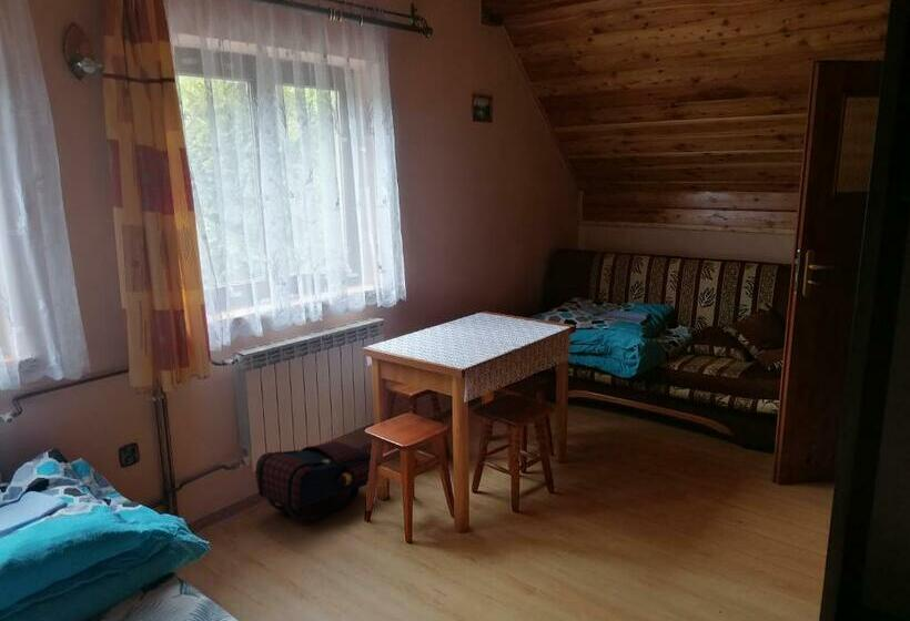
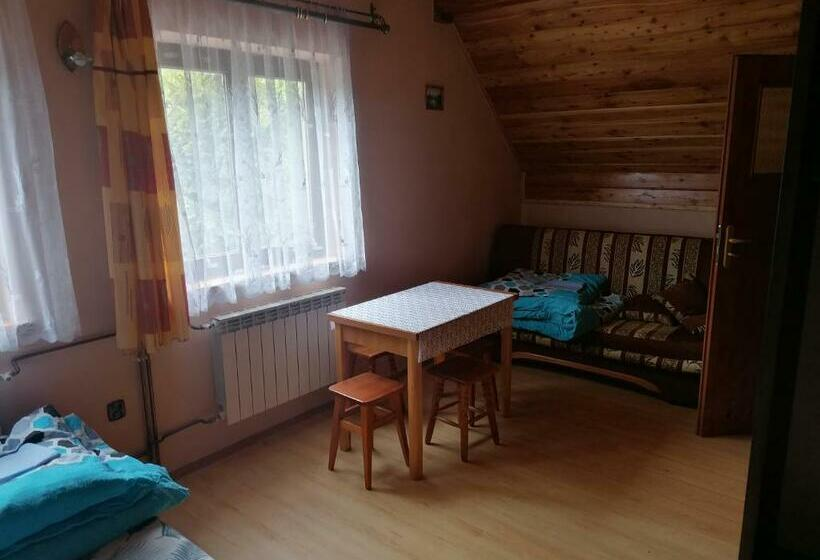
- satchel (318, 478)
